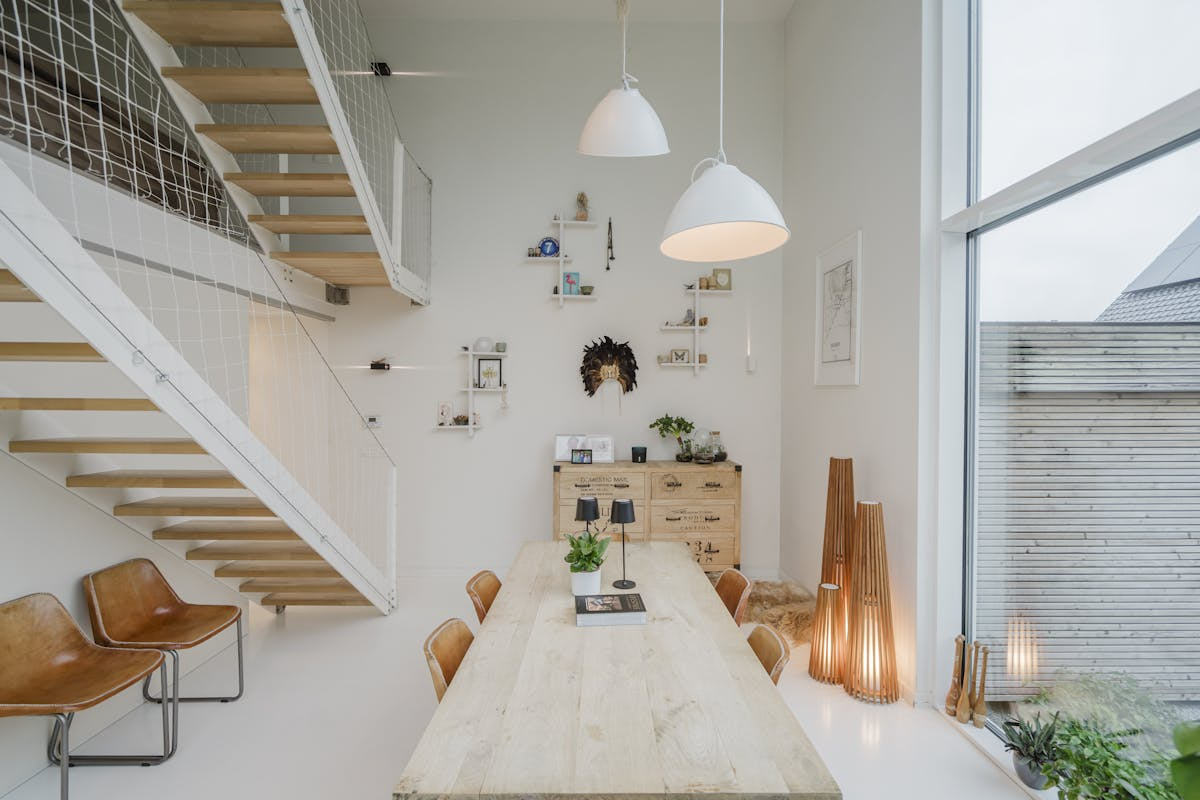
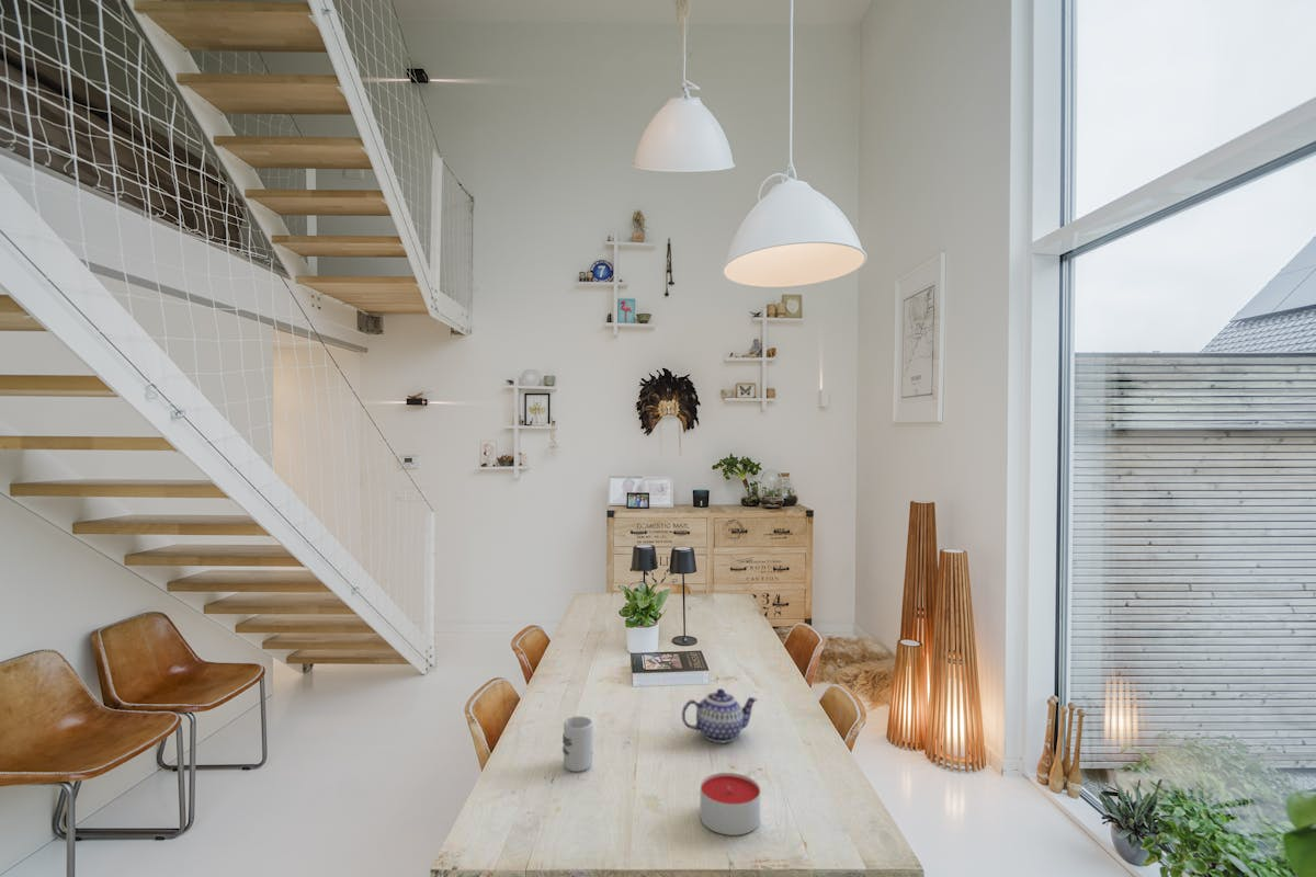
+ cup (577, 743)
+ candle (729, 801)
+ teapot (719, 713)
